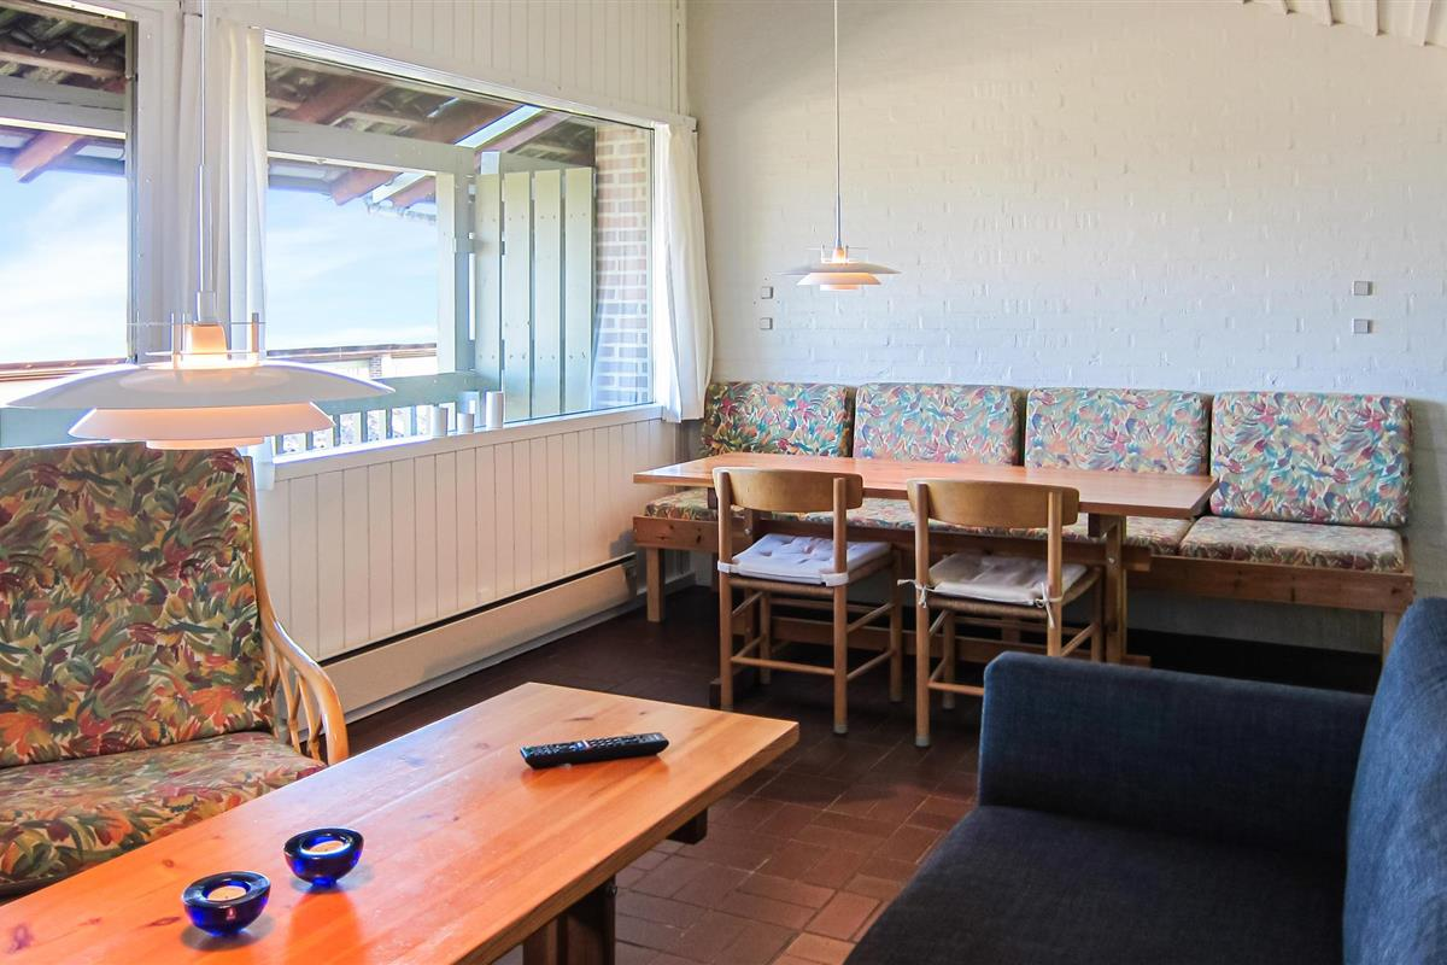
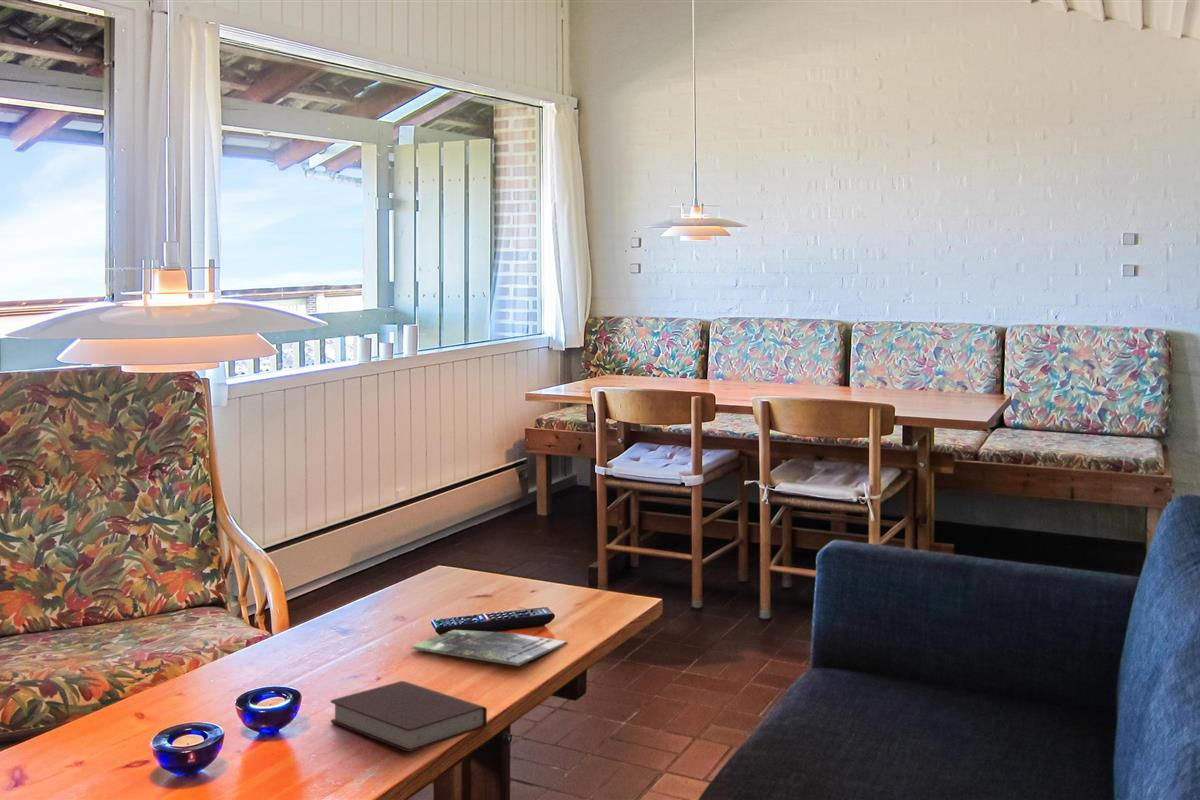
+ book (407, 713)
+ magazine (489, 644)
